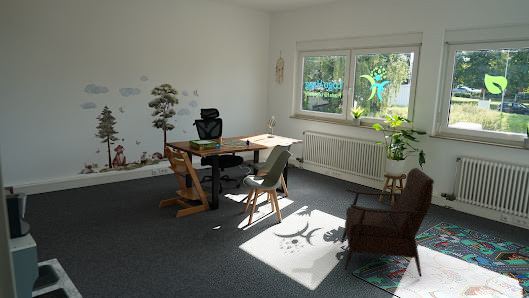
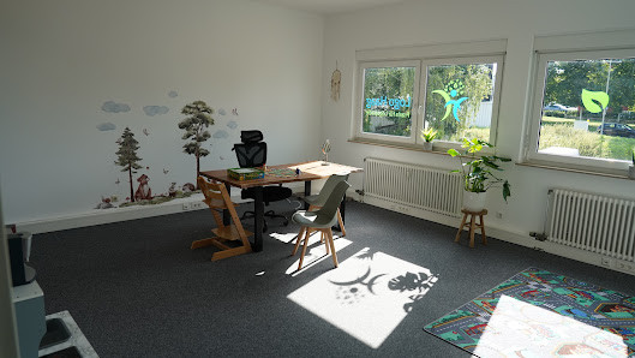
- armchair (382, 215)
